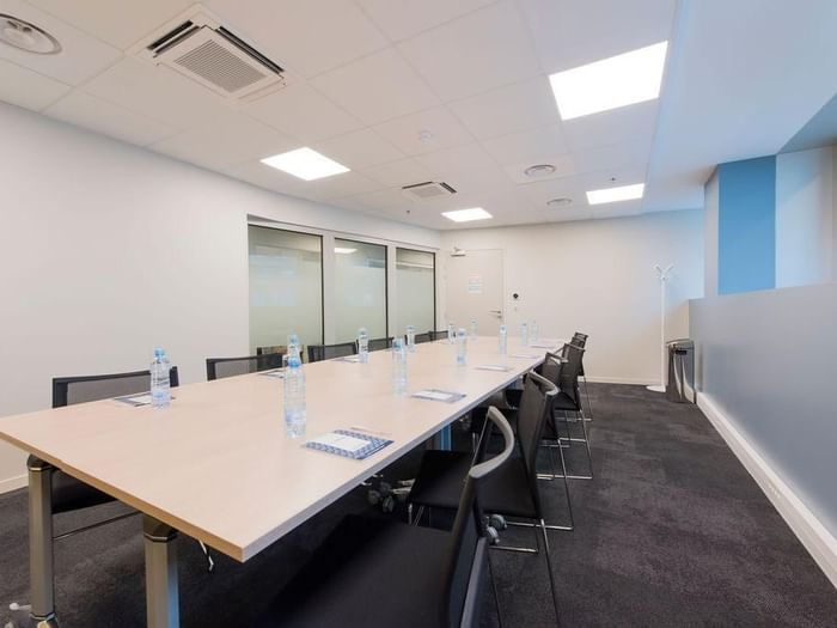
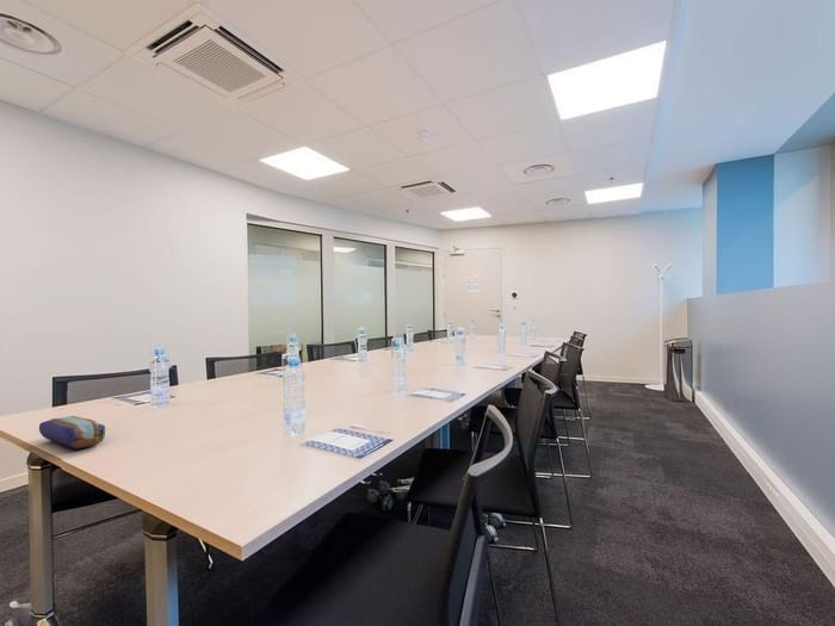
+ pencil case (72, 430)
